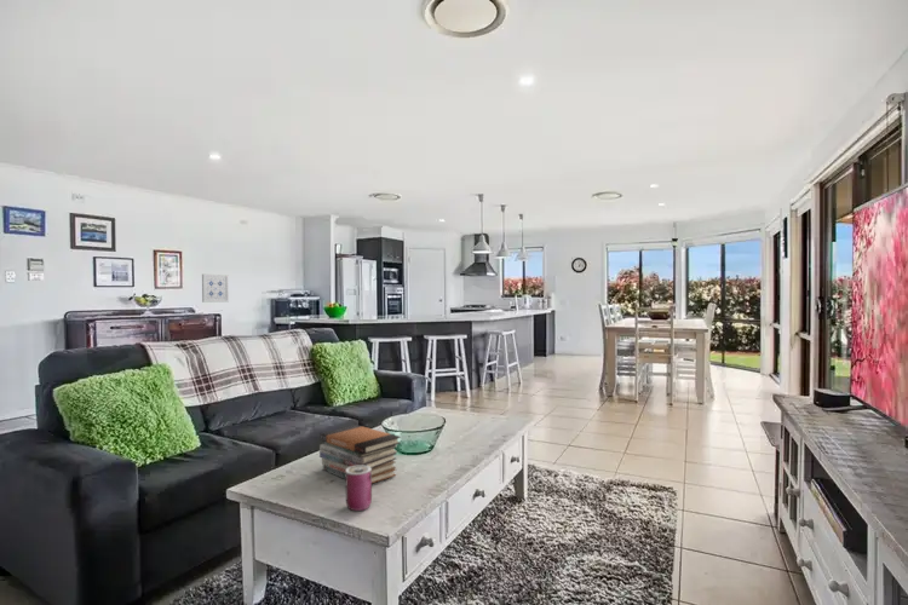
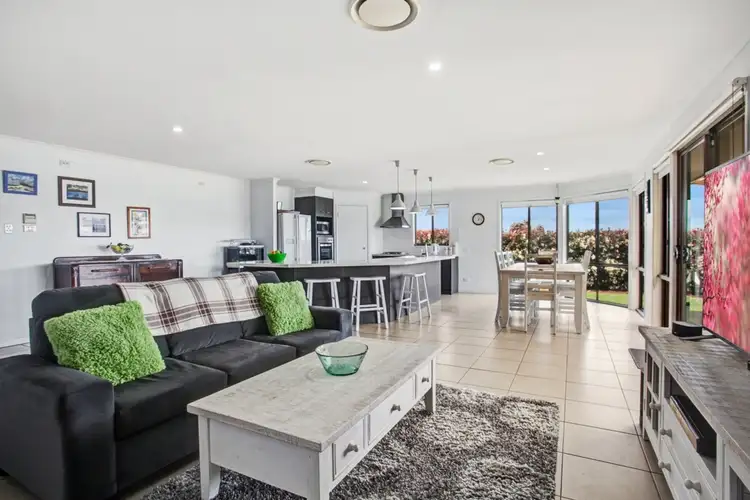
- book stack (358, 453)
- wall art (215, 288)
- can (358, 488)
